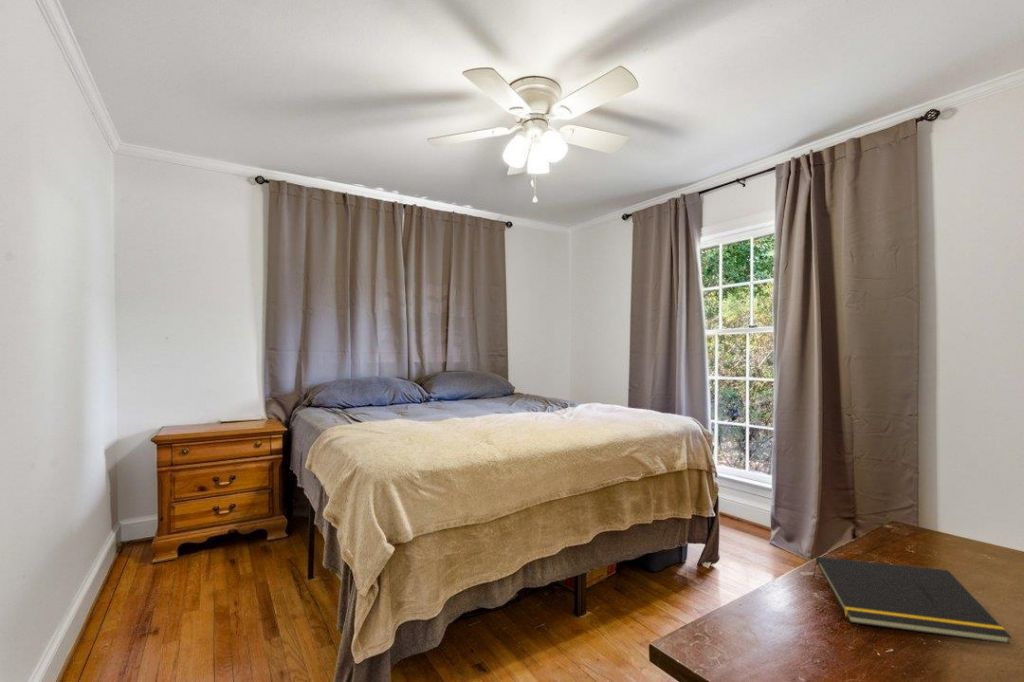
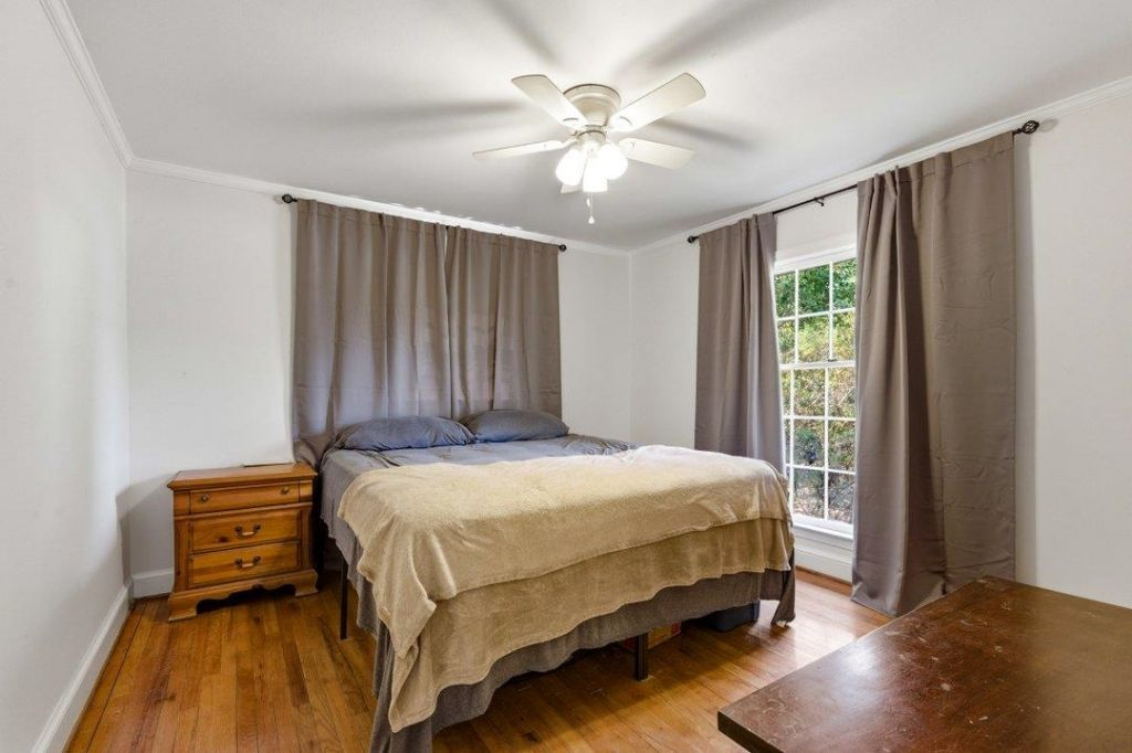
- notepad (901, 594)
